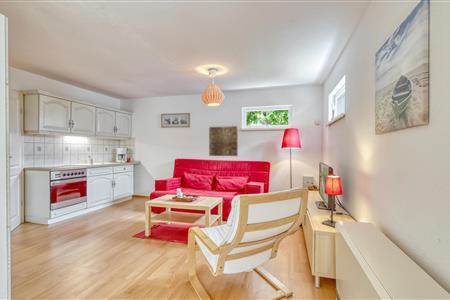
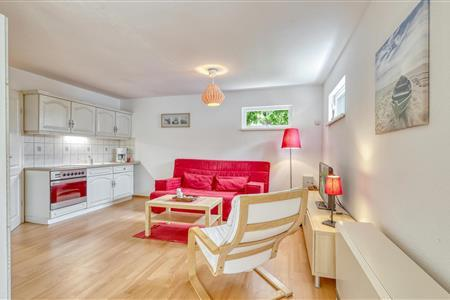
- wall art (223, 141)
